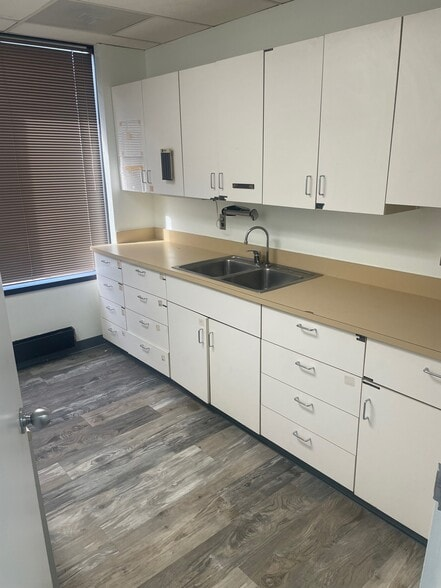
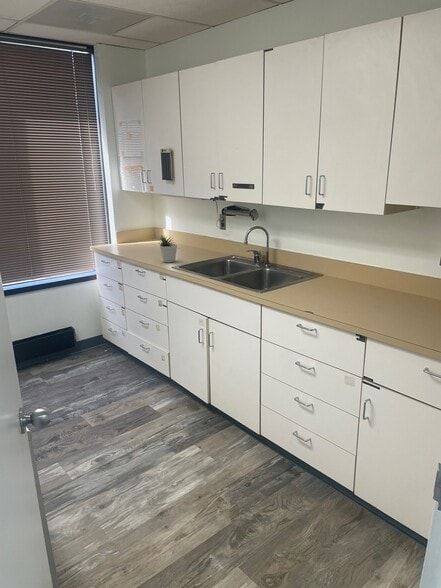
+ potted plant (167, 247)
